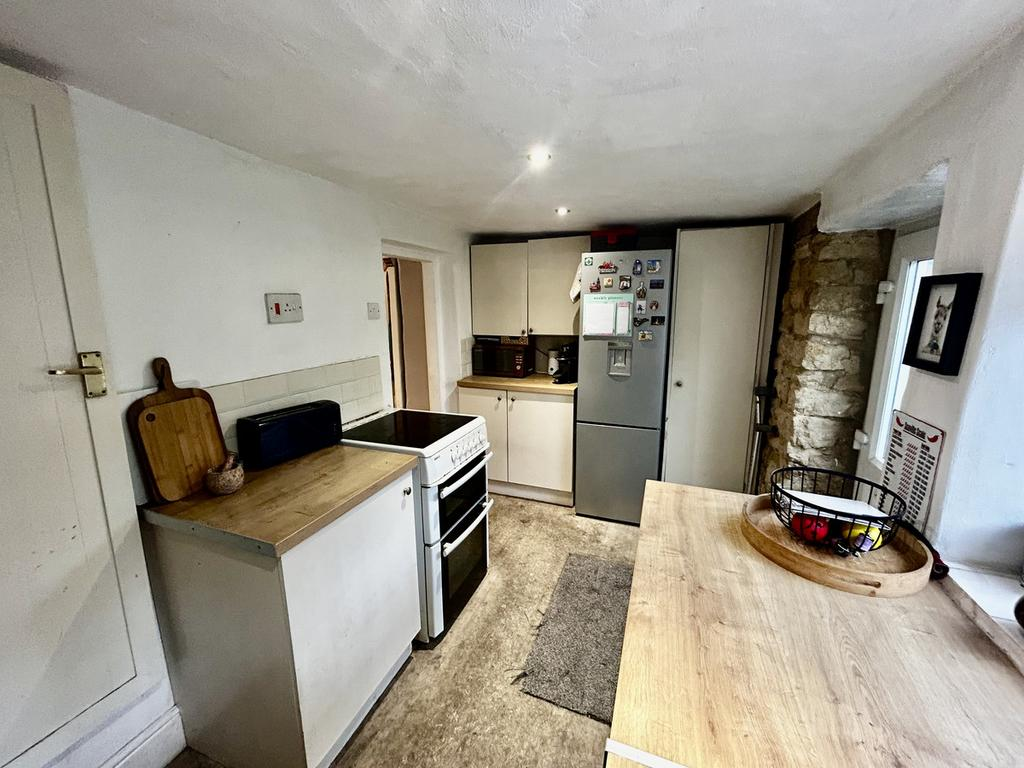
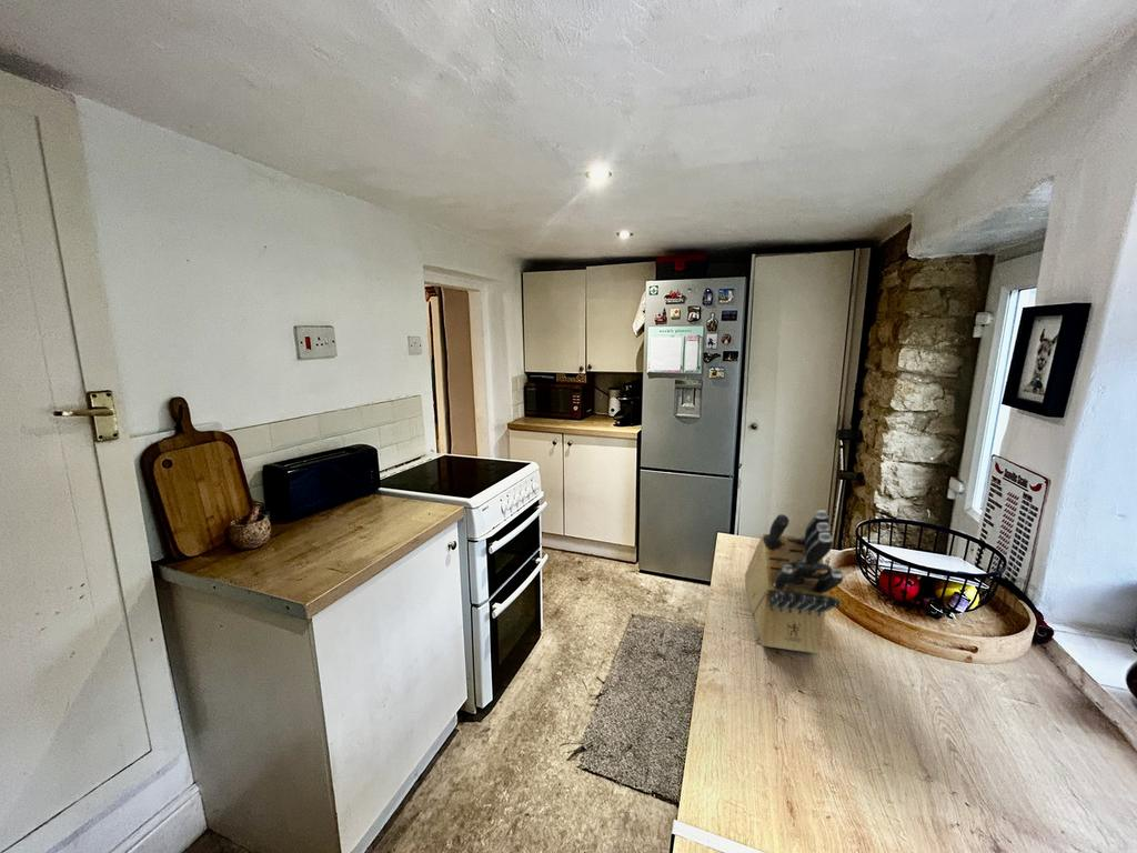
+ knife block (787, 561)
